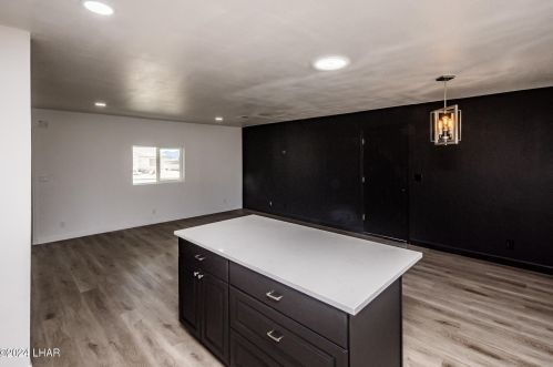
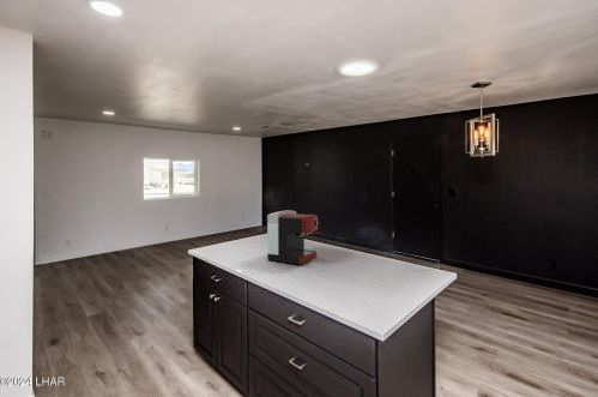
+ coffee maker (297, 234)
